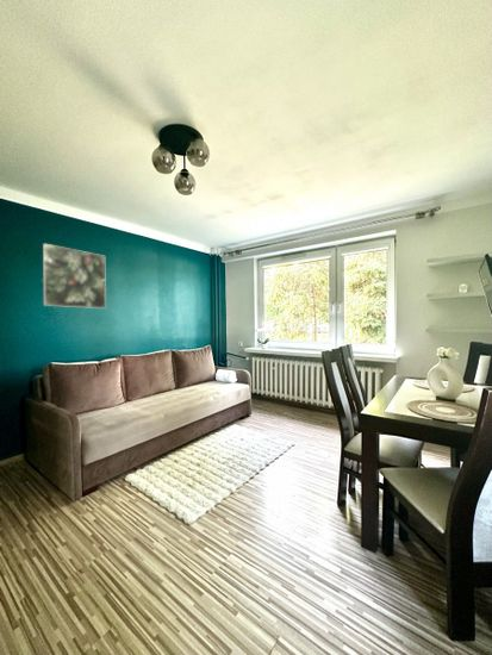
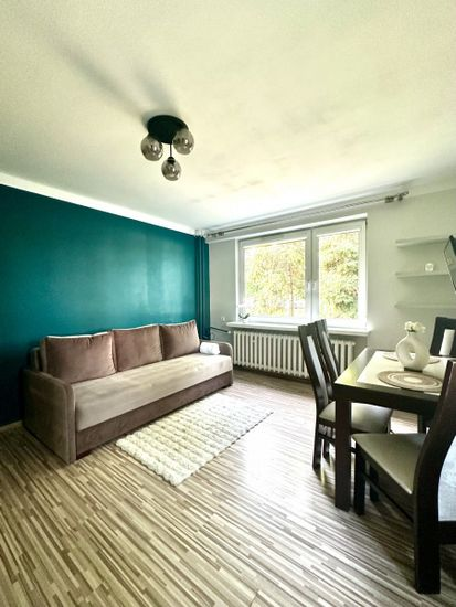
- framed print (76, 279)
